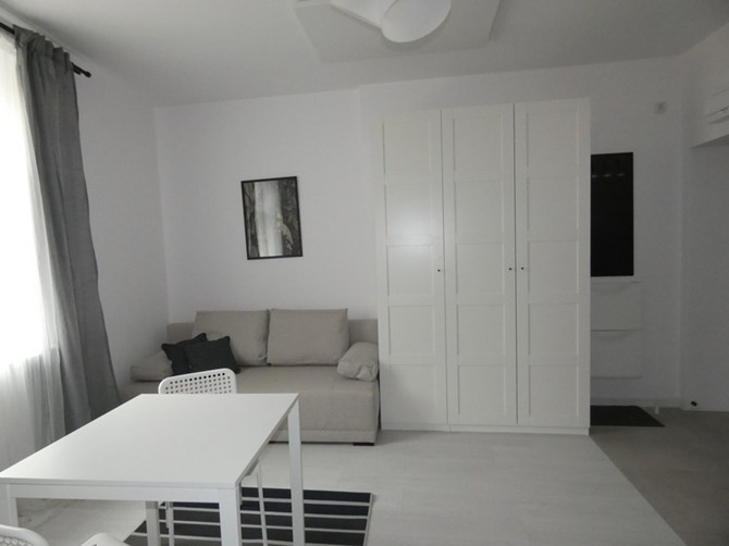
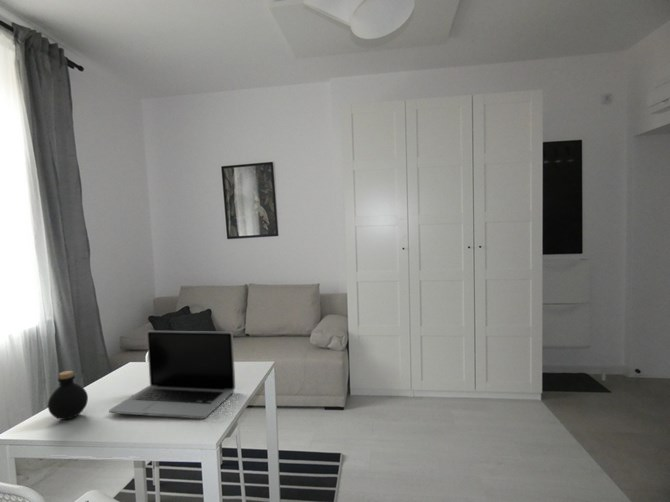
+ laptop (173, 371)
+ bottle (67, 394)
